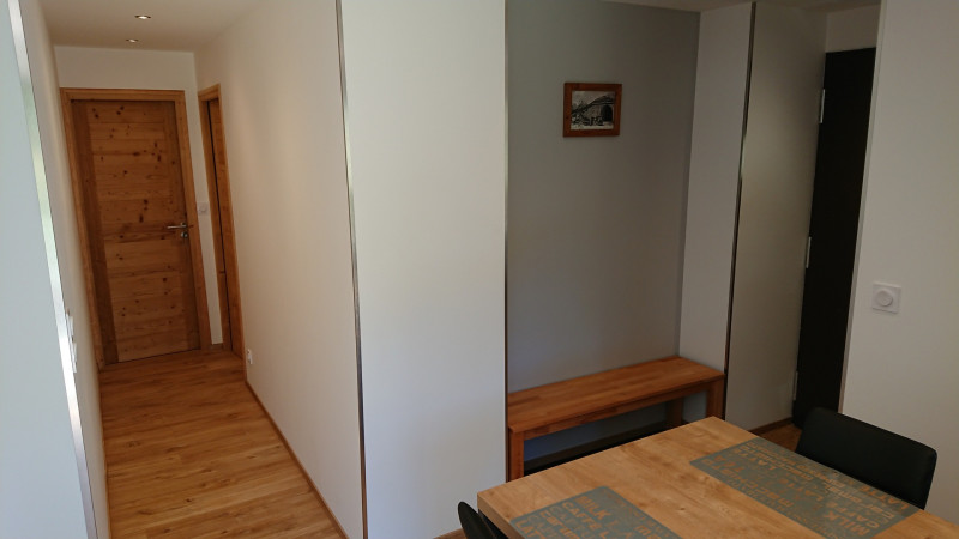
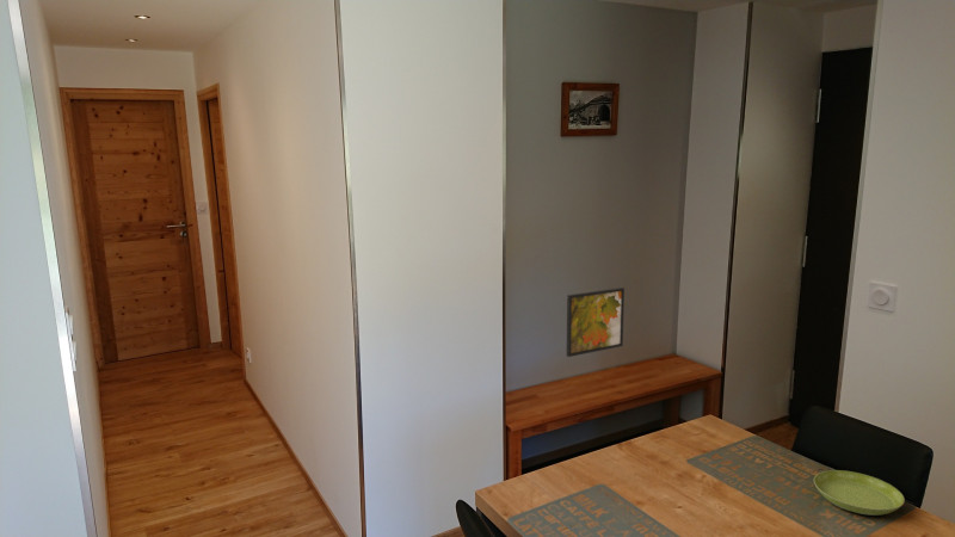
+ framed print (596, 321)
+ saucer (857, 494)
